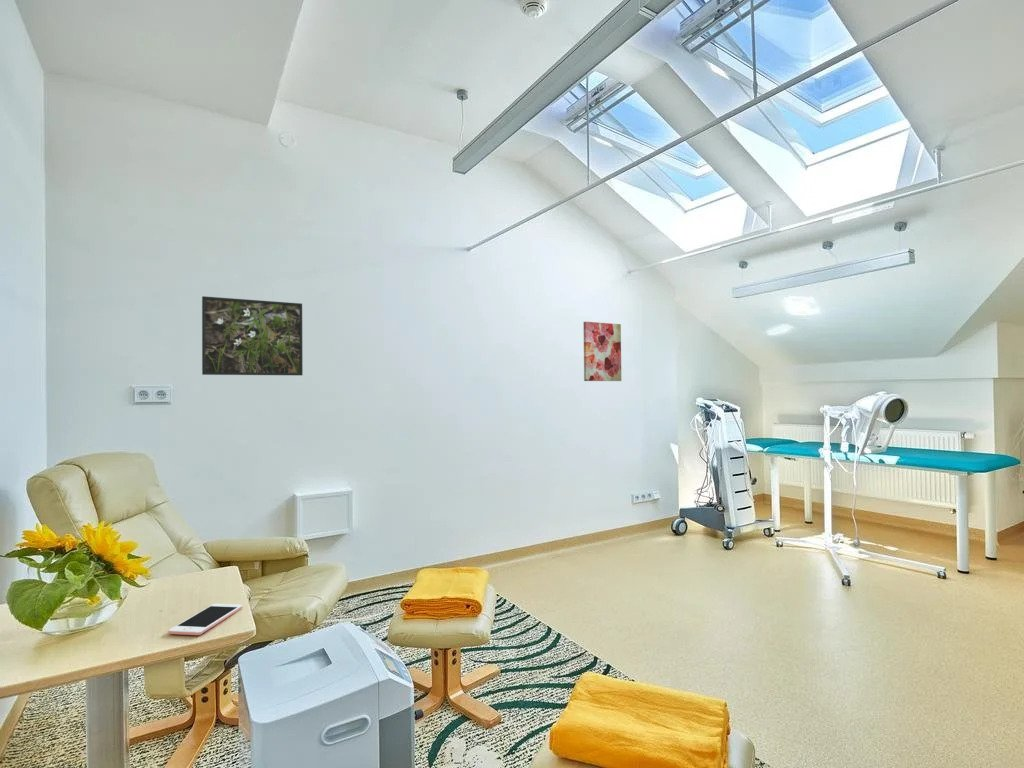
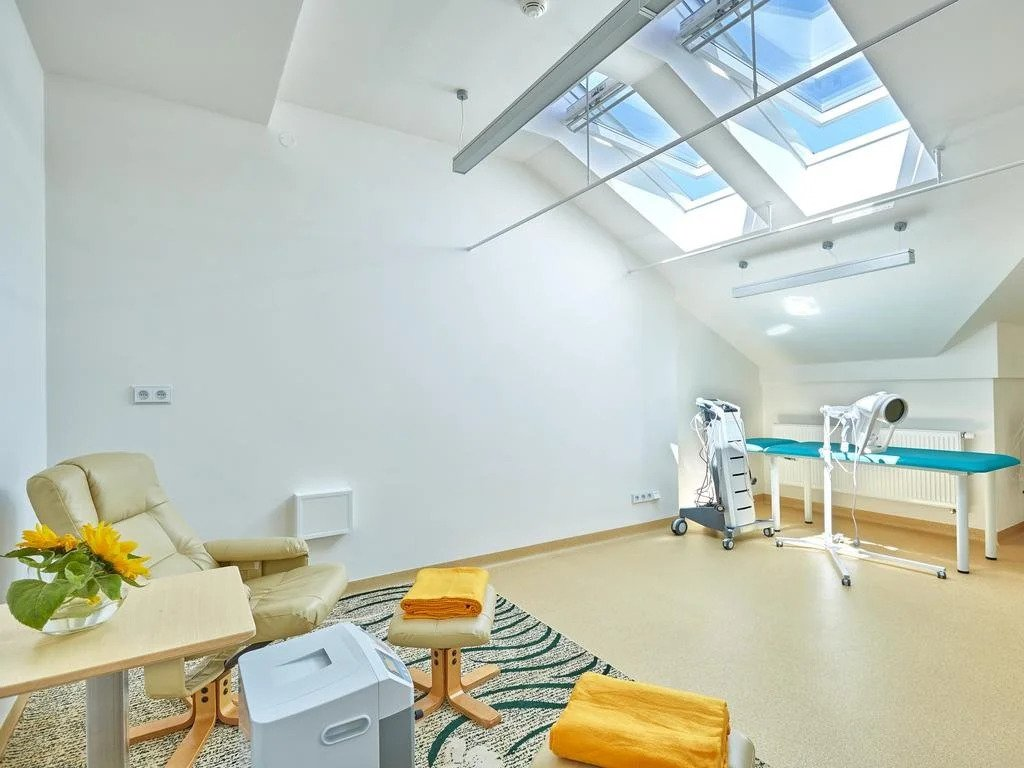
- wall art (602, 352)
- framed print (254, 337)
- cell phone (207, 618)
